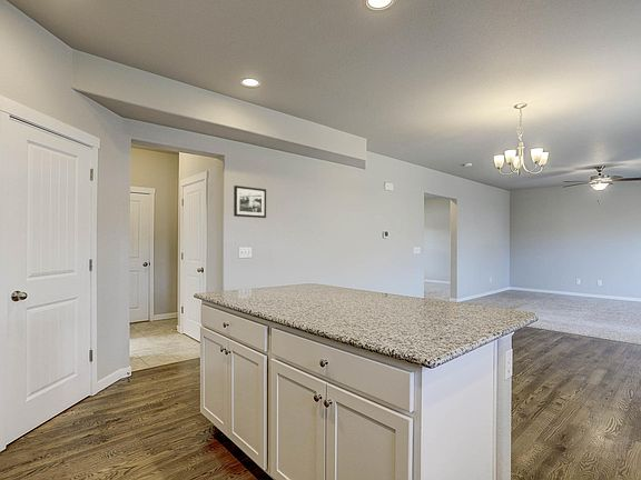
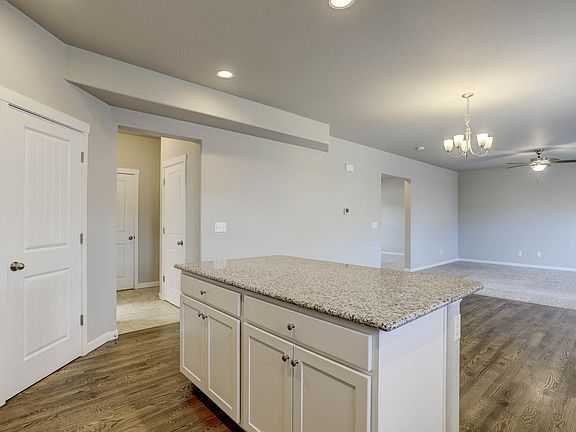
- picture frame (250, 202)
